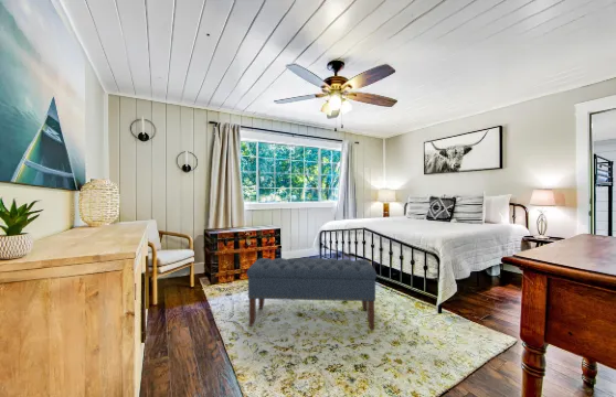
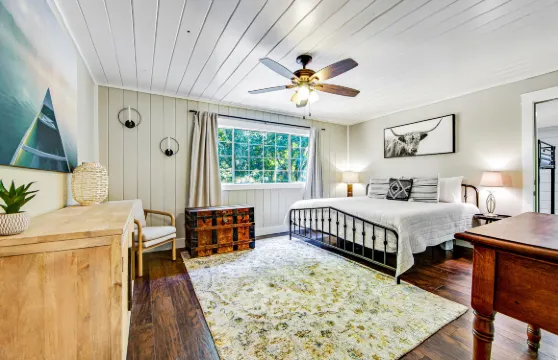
- bench (311, 289)
